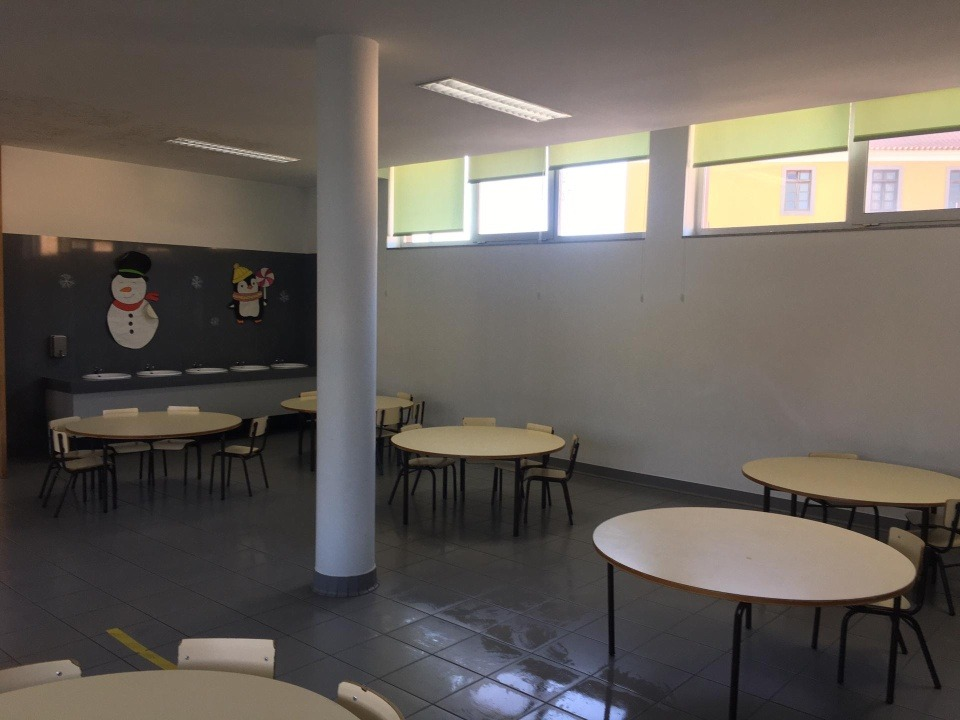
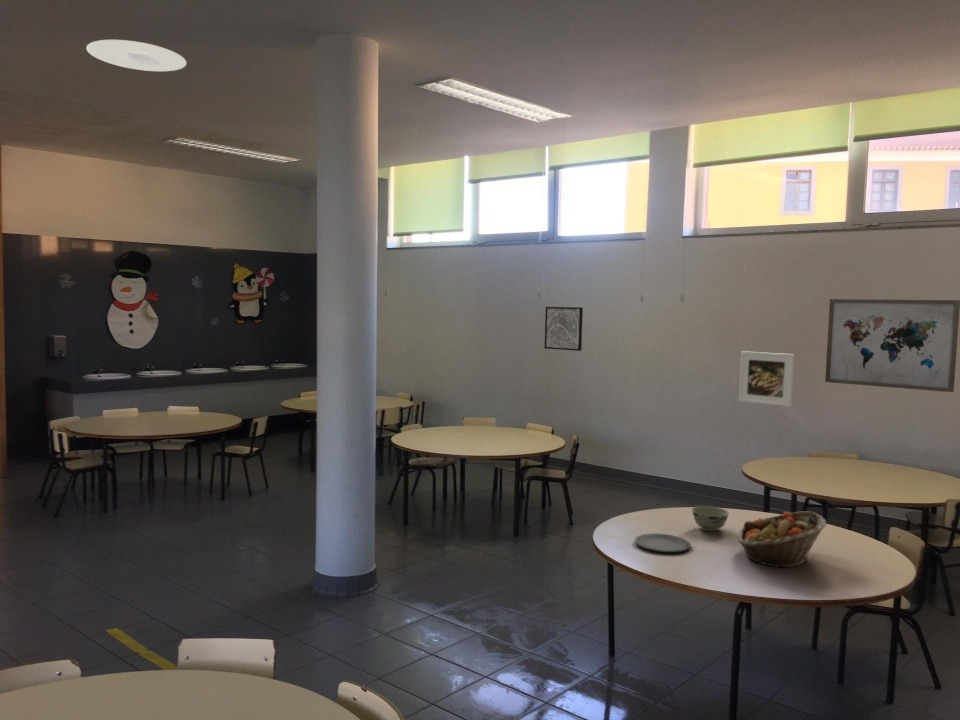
+ wall art (888, 343)
+ plate (662, 543)
+ bowl (709, 519)
+ wall art (563, 328)
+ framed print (765, 378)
+ fruit basket (780, 535)
+ ceiling light (137, 51)
